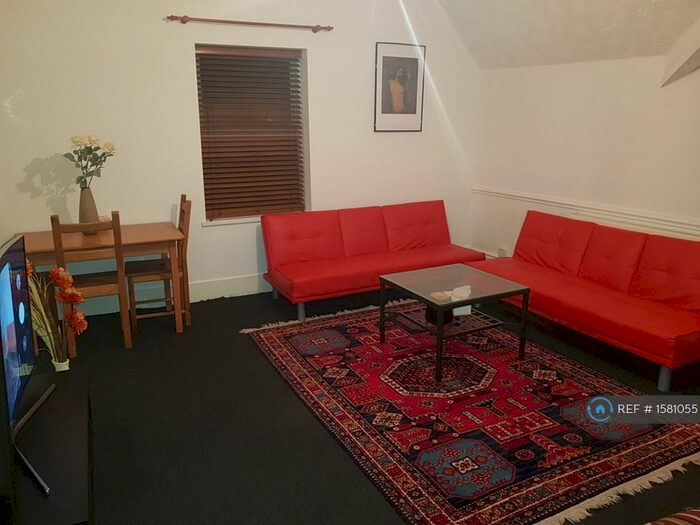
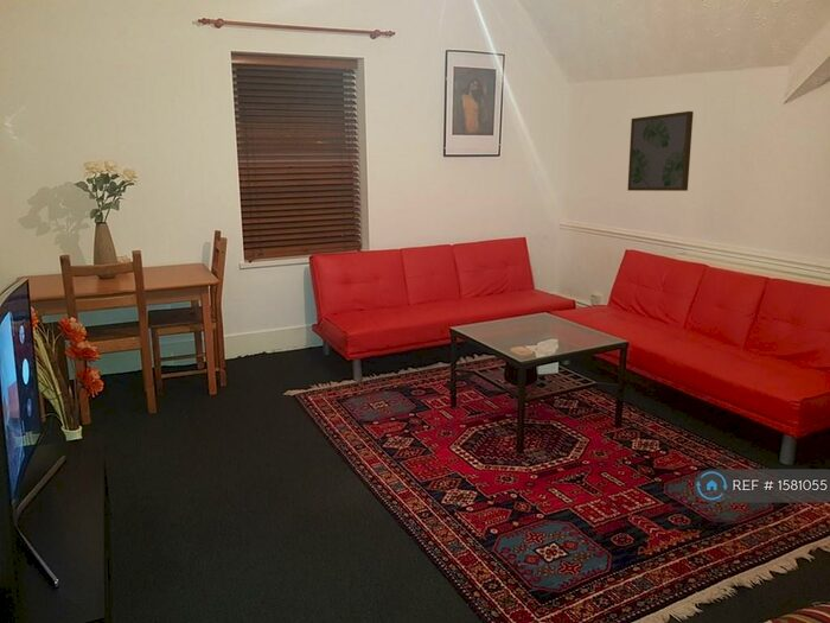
+ wall art (658, 153)
